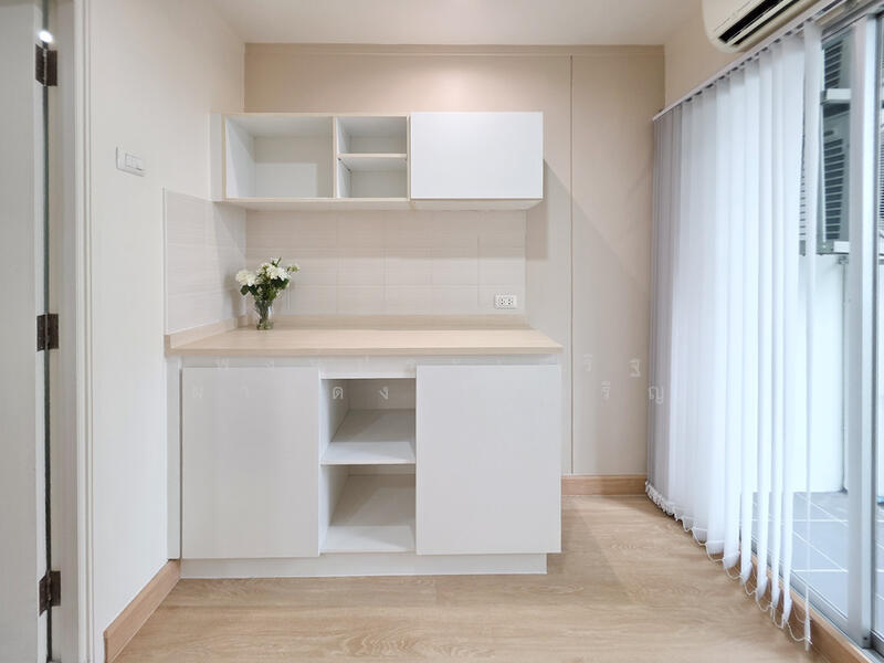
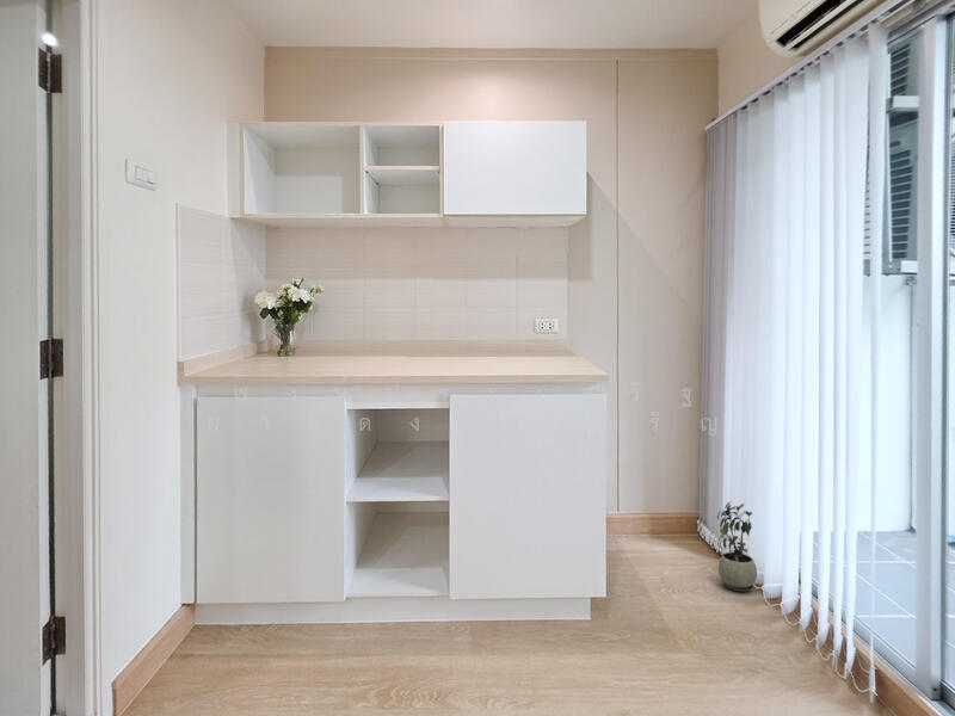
+ potted plant (734, 547)
